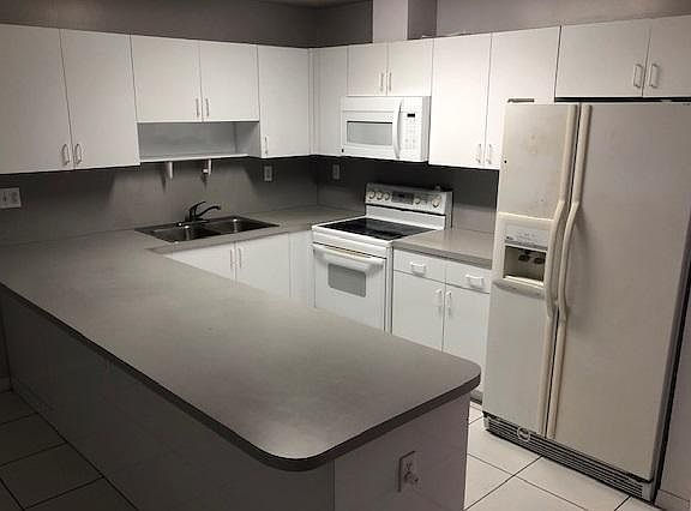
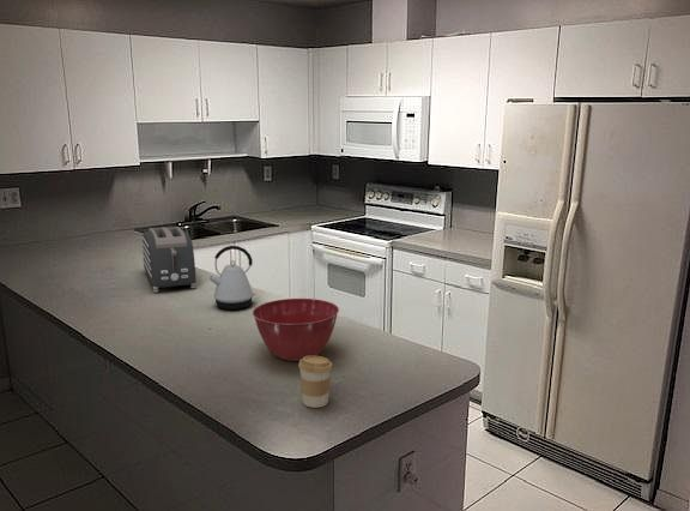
+ kettle (231, 276)
+ coffee cup (315, 379)
+ mixing bowl (296, 331)
+ toaster (168, 254)
